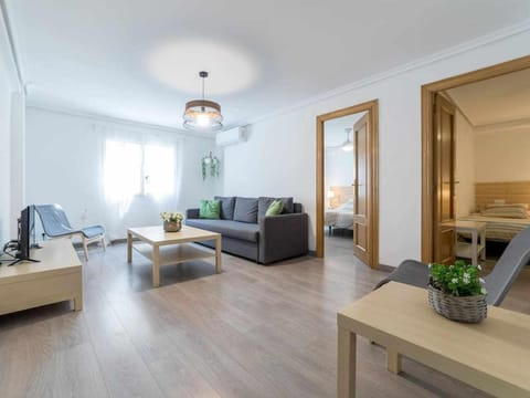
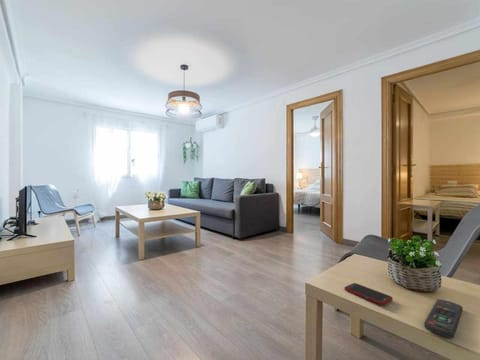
+ remote control (444, 315)
+ cell phone (367, 293)
